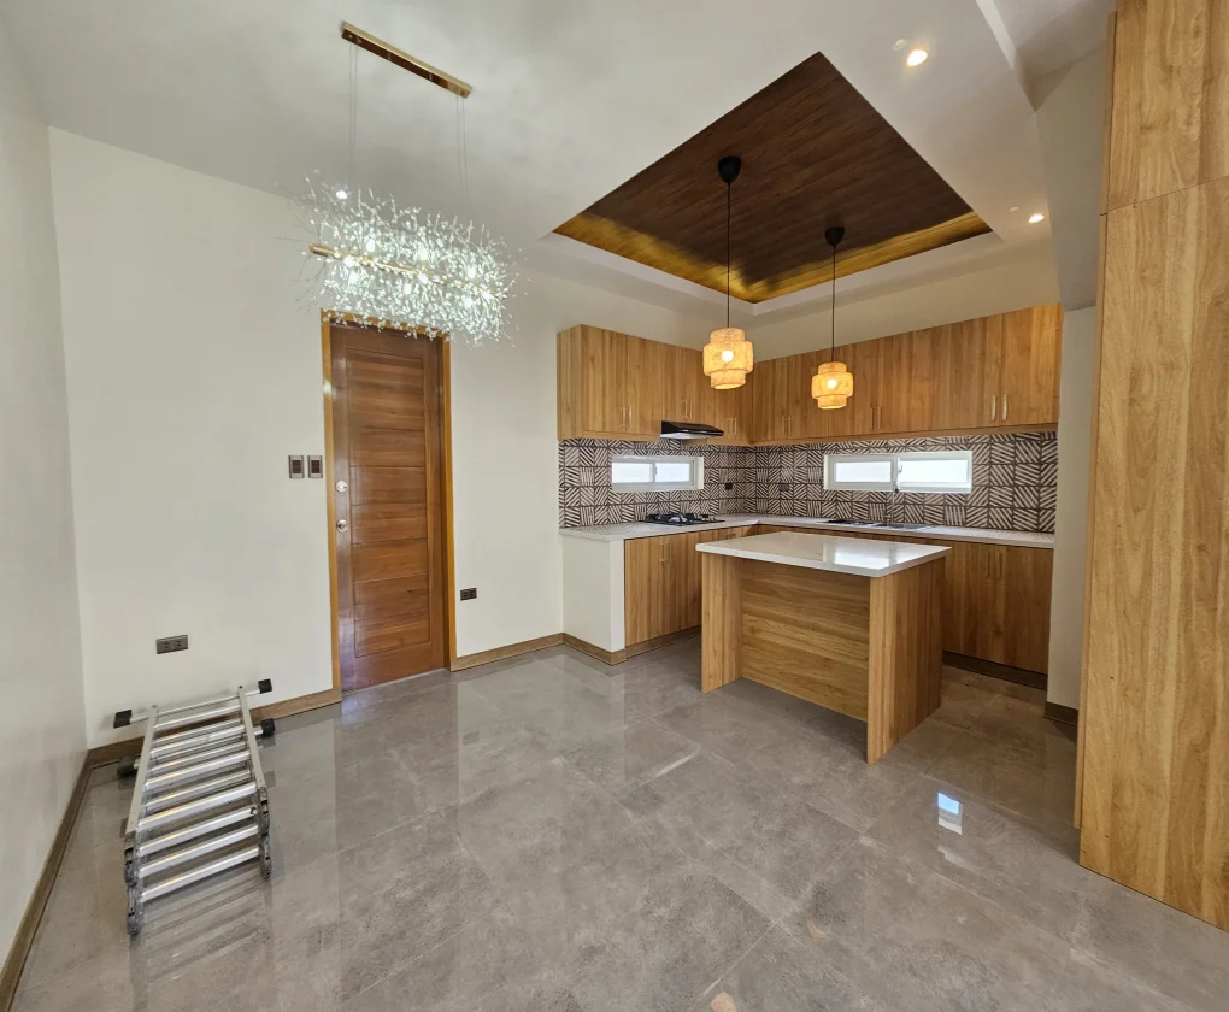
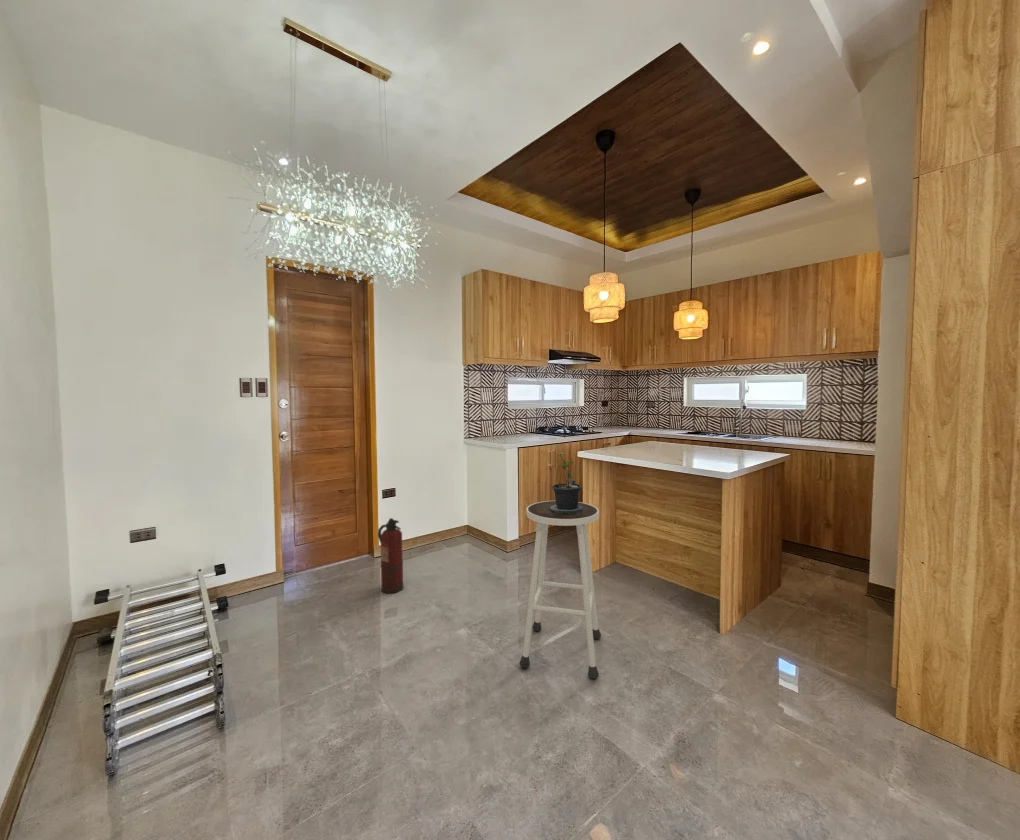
+ fire extinguisher (390, 552)
+ stool (562, 583)
+ potted plant (565, 480)
